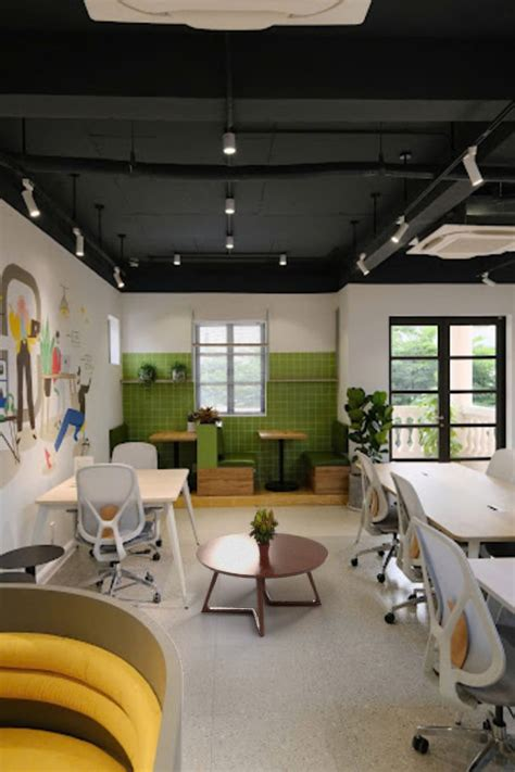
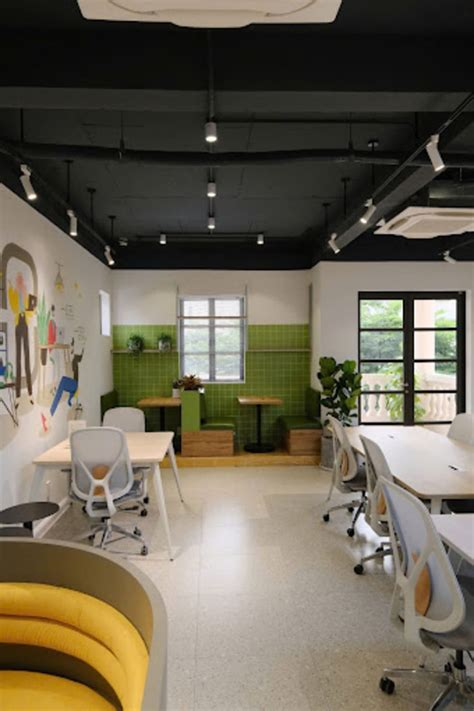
- potted plant (263, 531)
- coffee table (262, 579)
